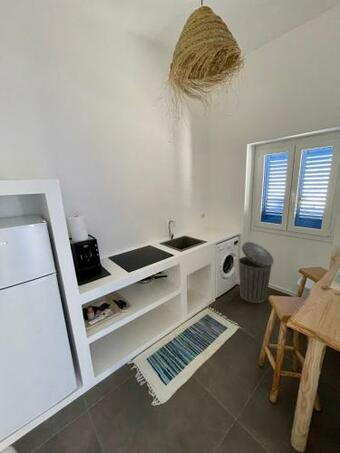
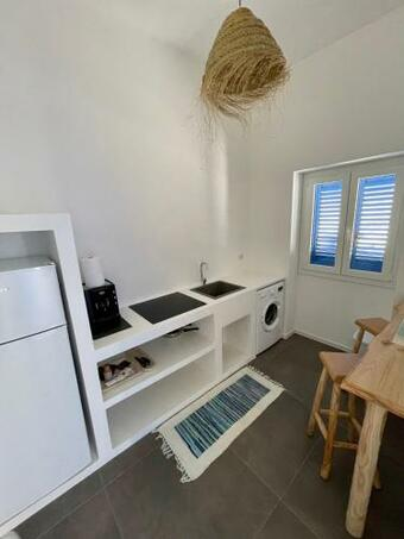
- trash can (254, 271)
